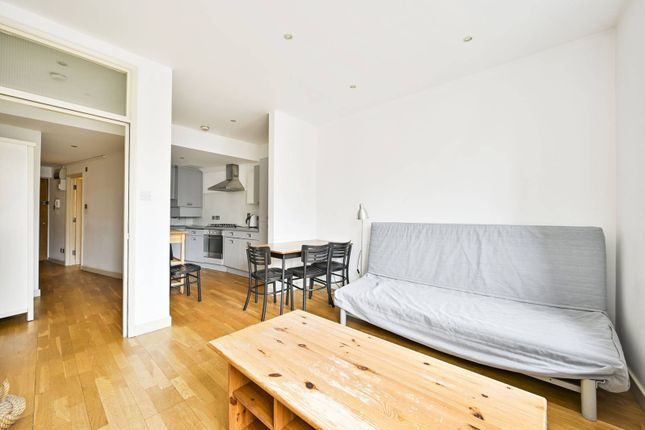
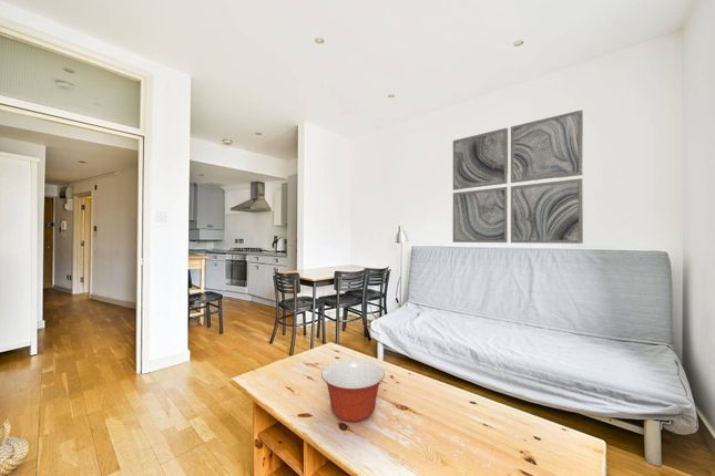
+ wall art (511, 186)
+ mixing bowl (353, 392)
